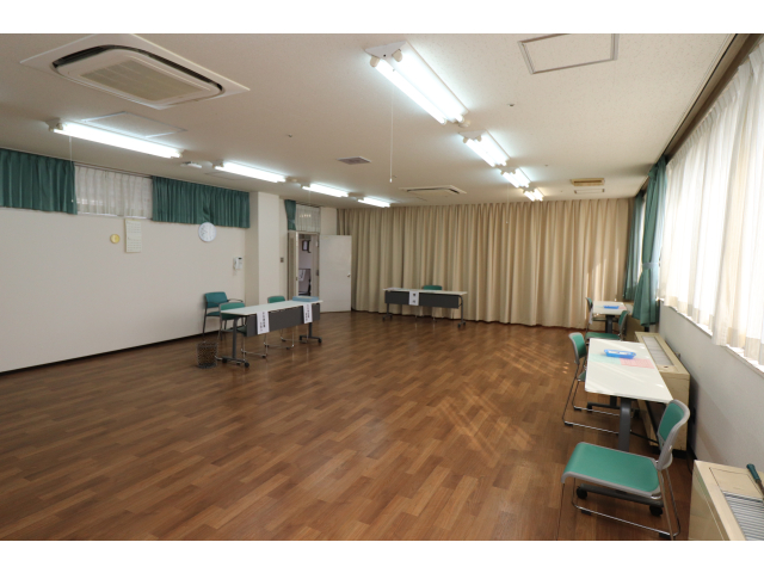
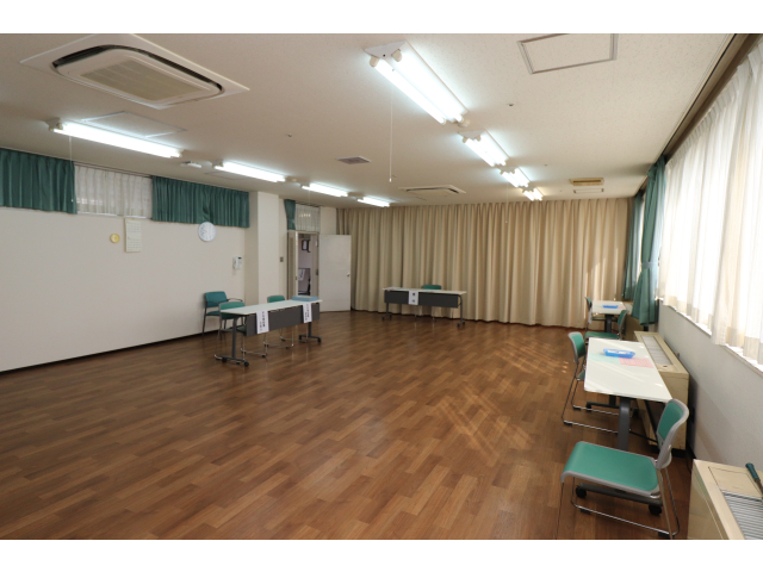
- waste bin (207, 353)
